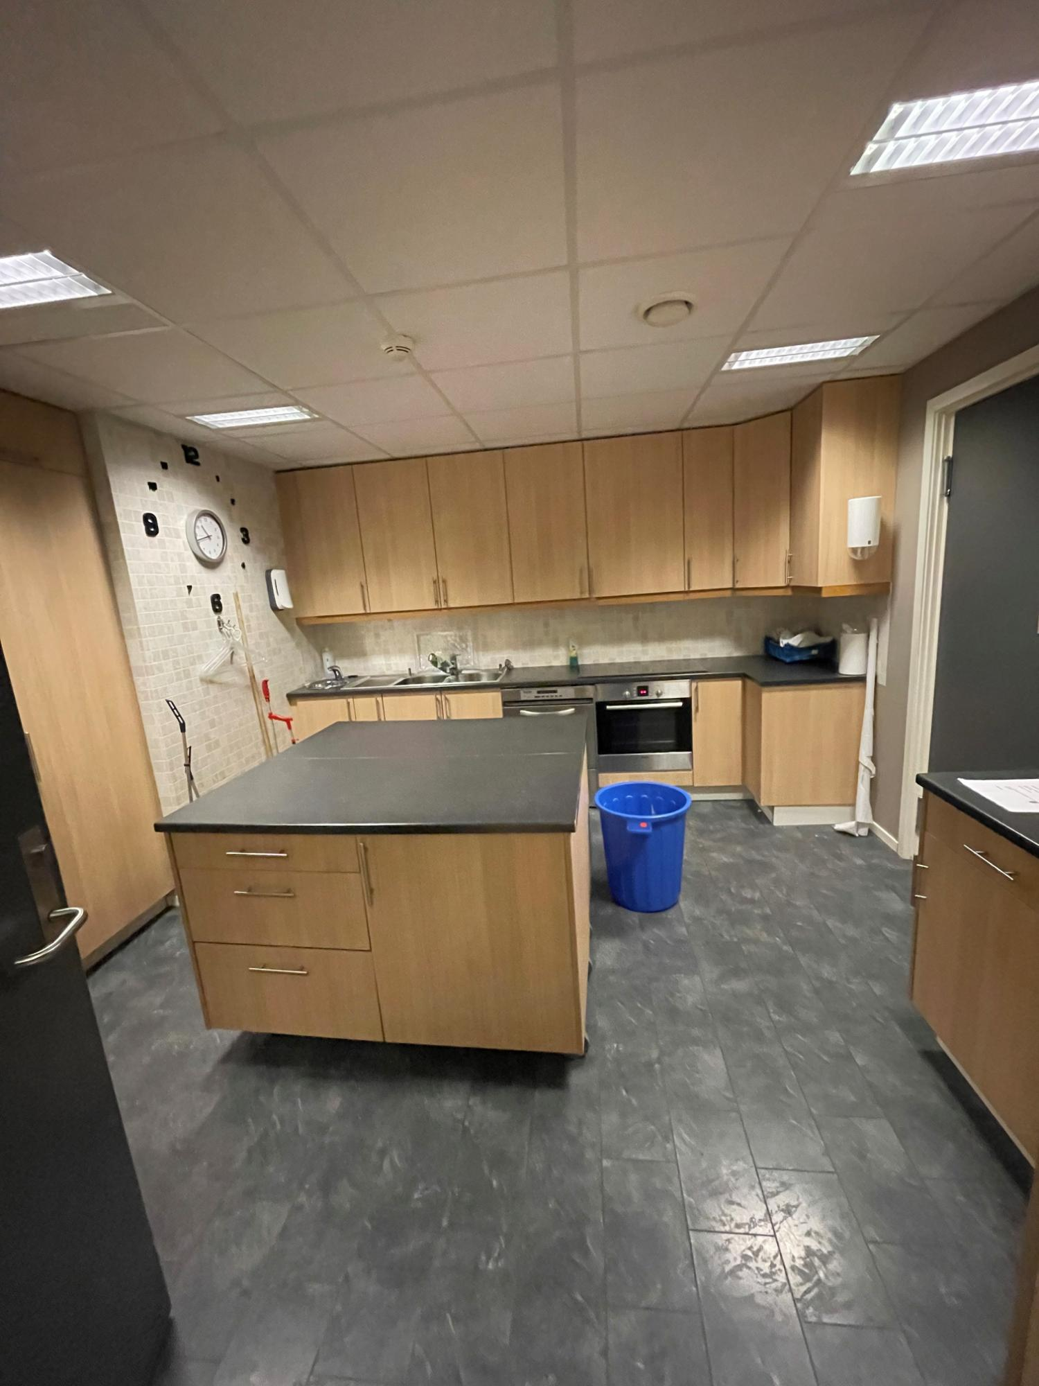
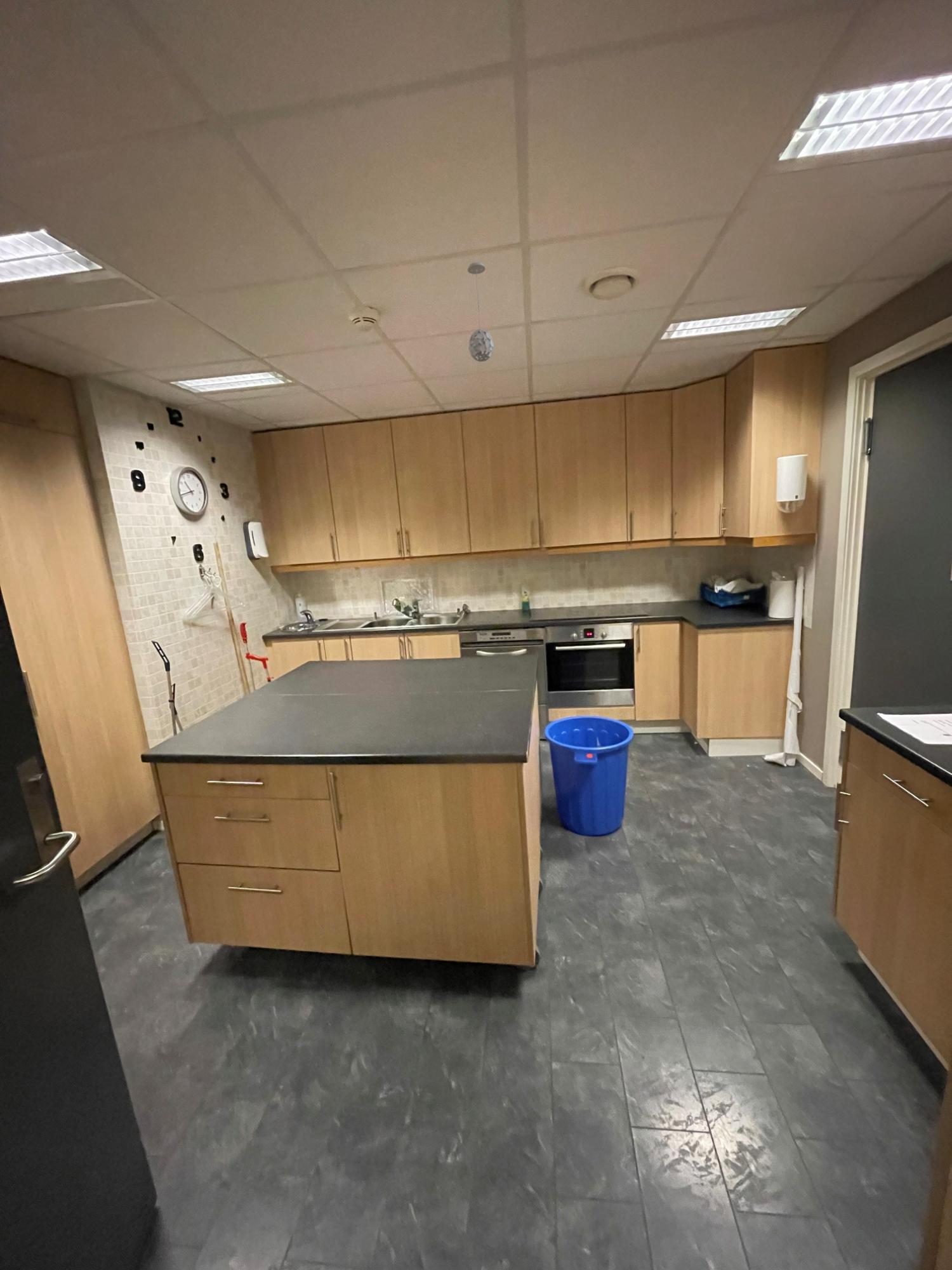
+ pendant light (479, 314)
